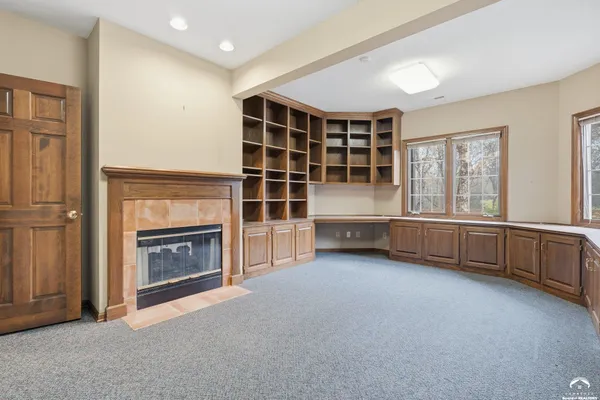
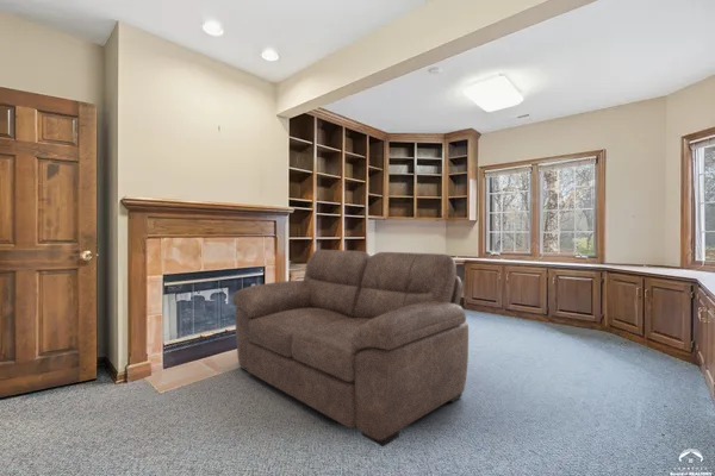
+ sofa (341, 315)
